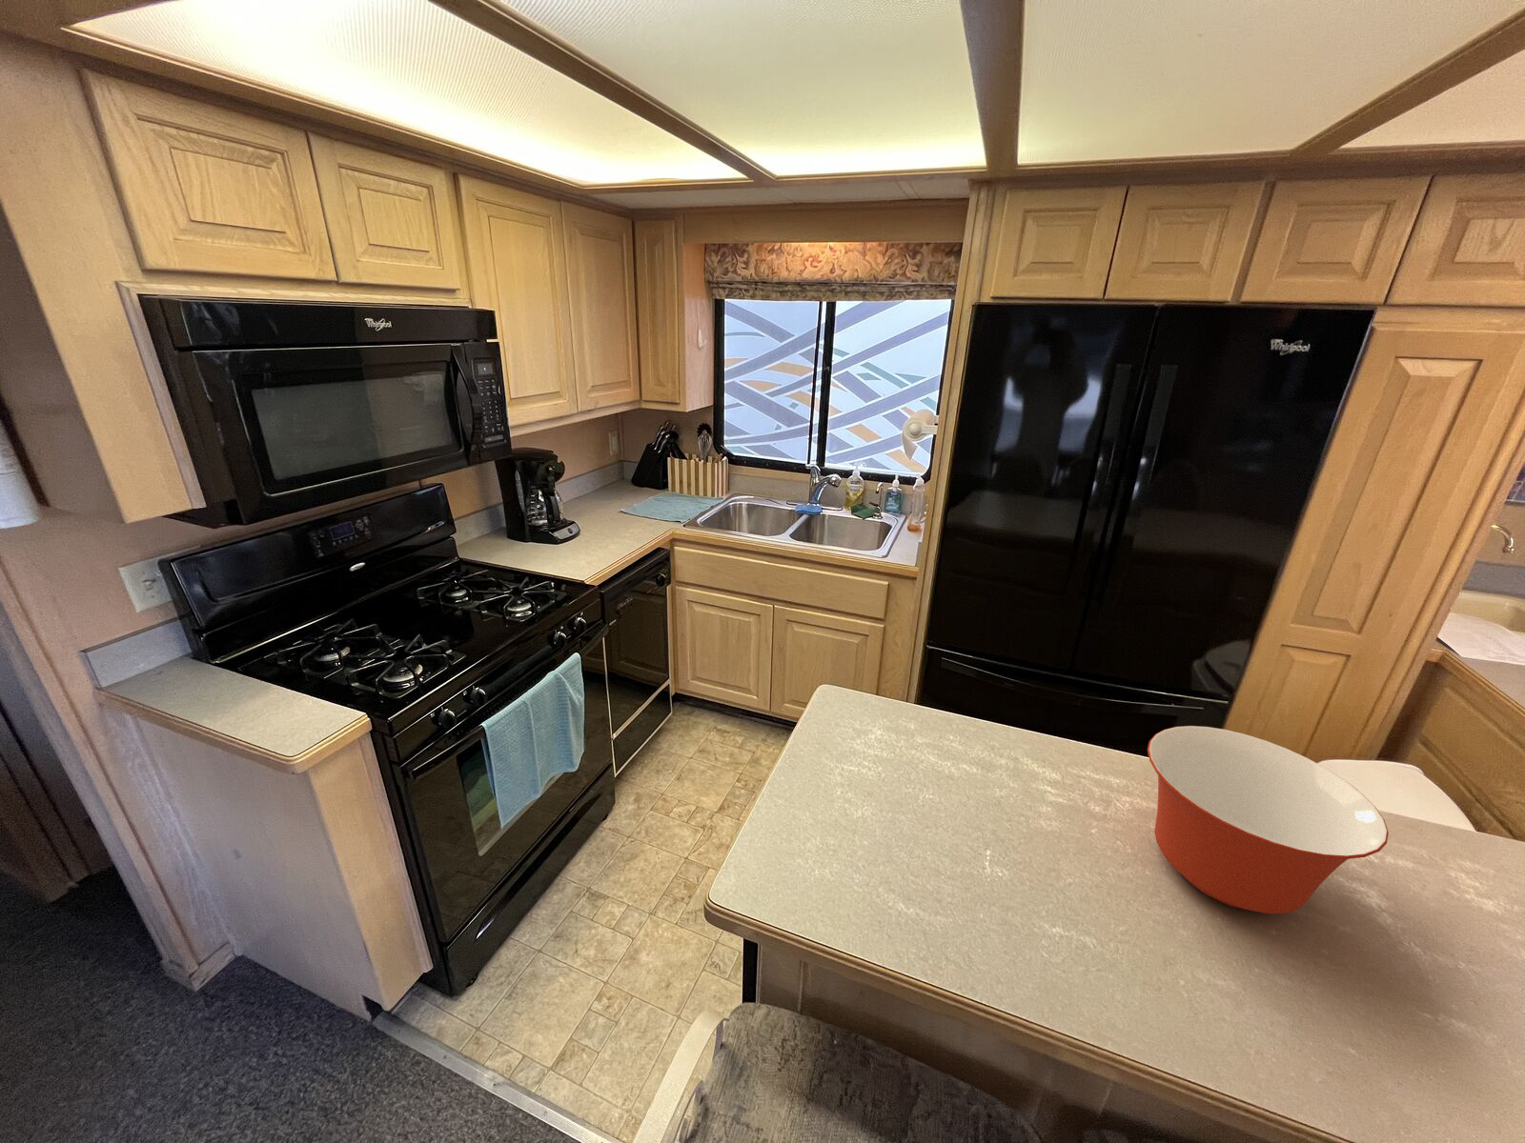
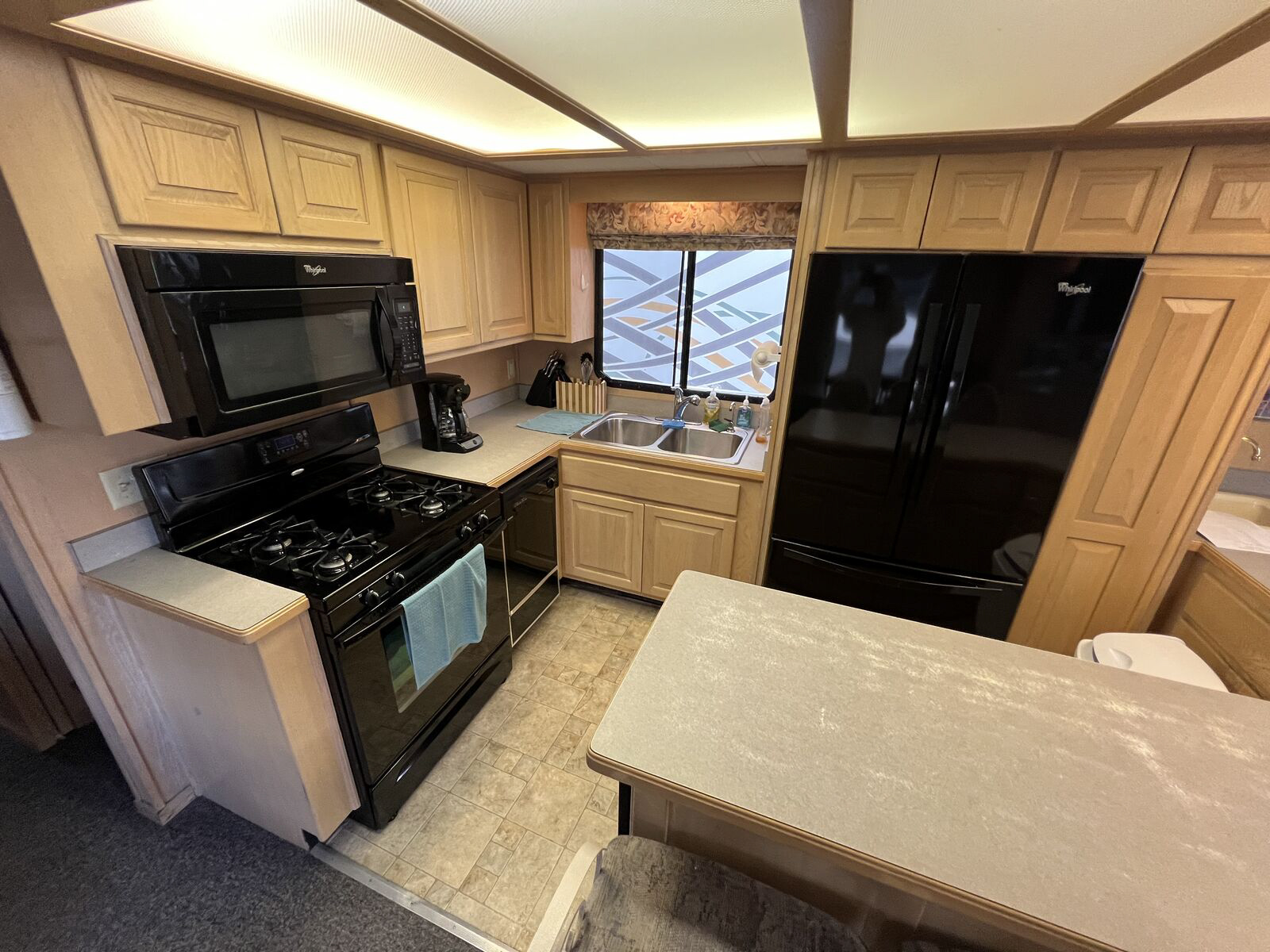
- mixing bowl (1238, 827)
